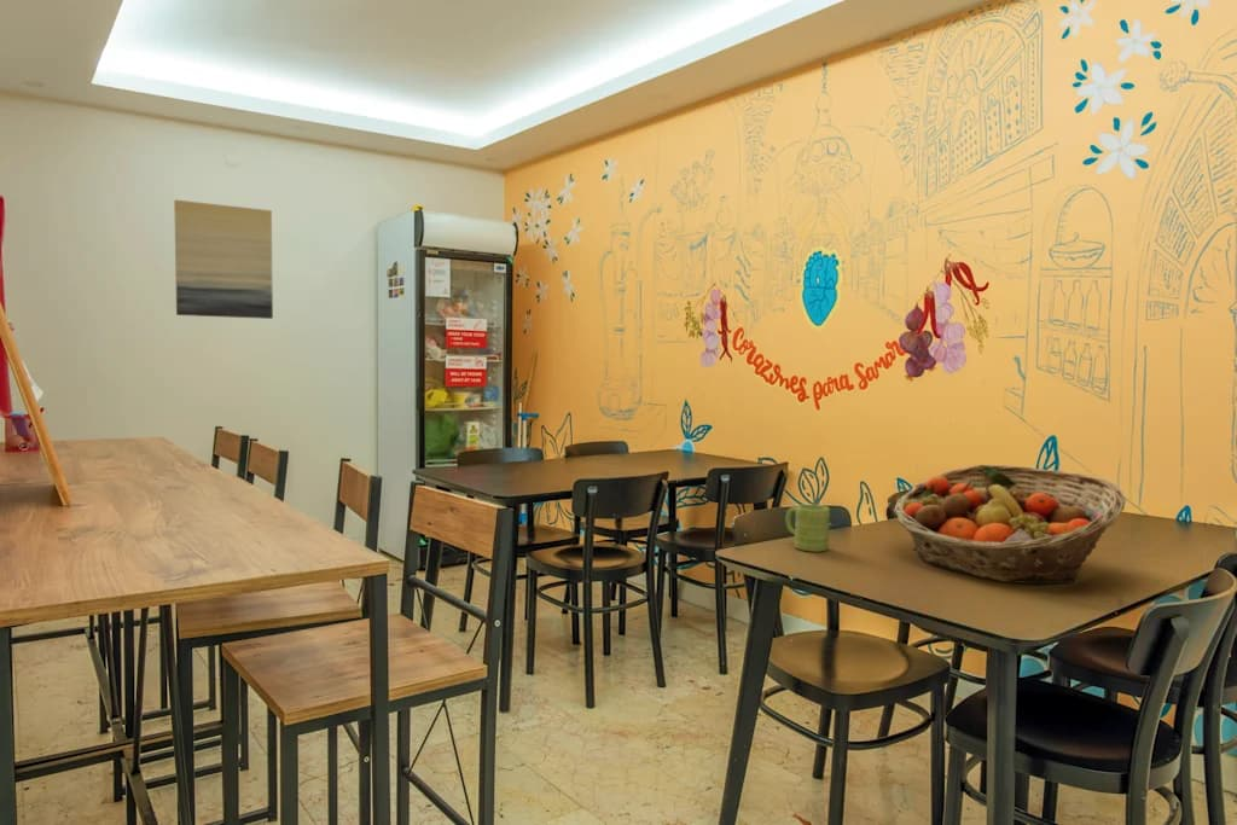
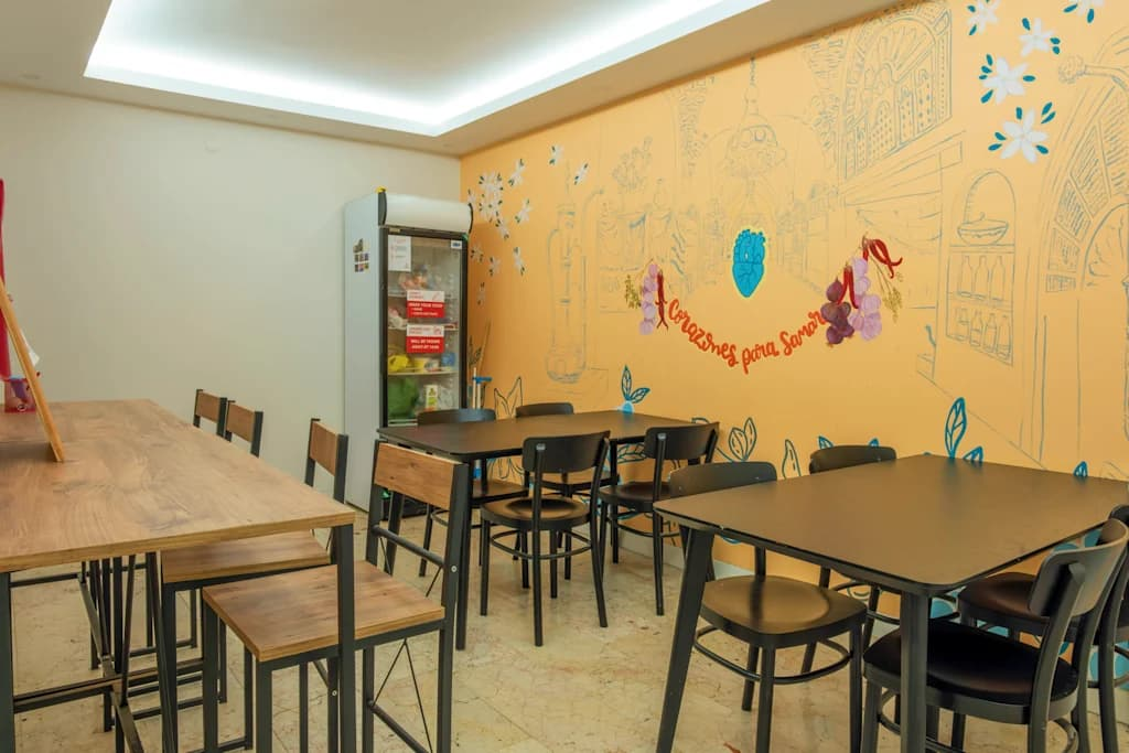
- fruit basket (1001, 518)
- mug (806, 525)
- wall art (225, 261)
